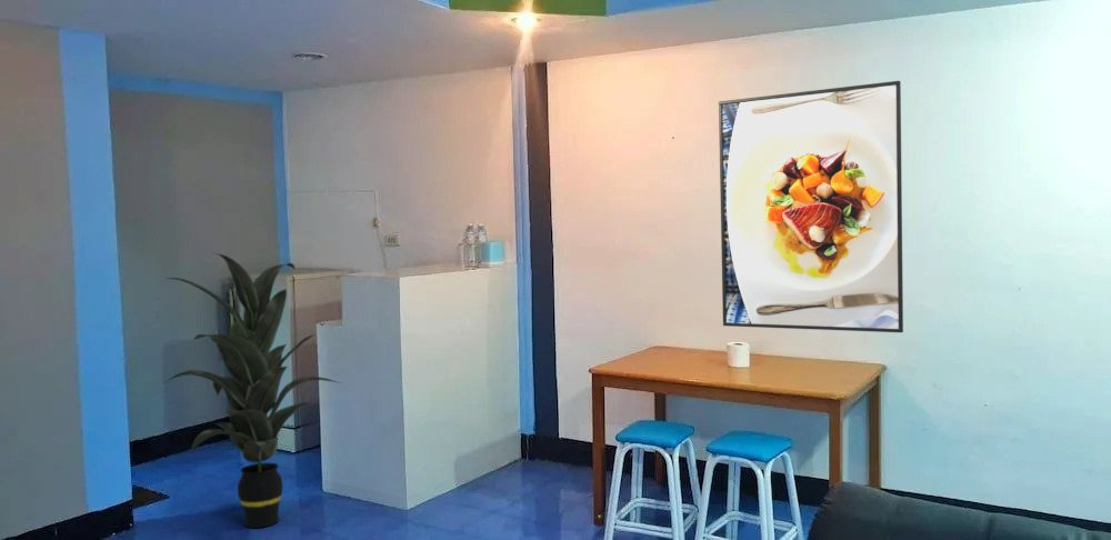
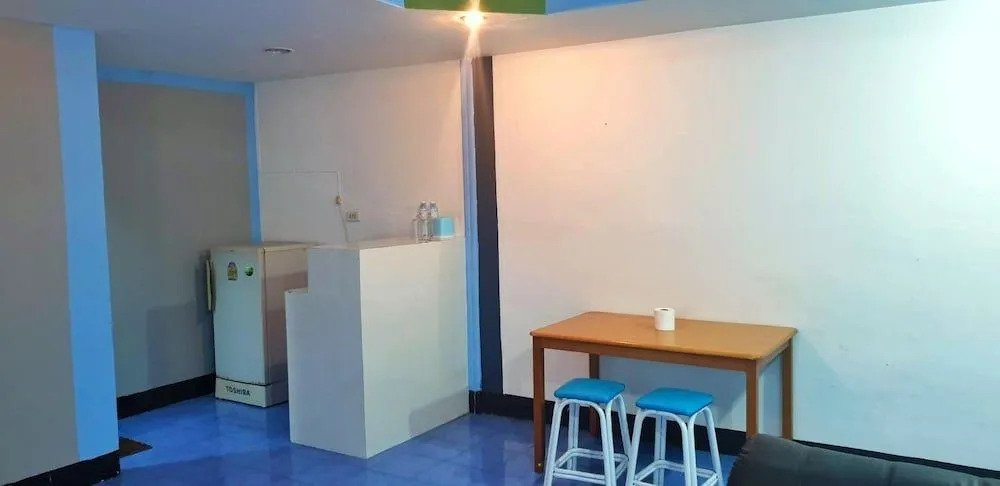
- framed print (805, 211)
- indoor plant (243, 388)
